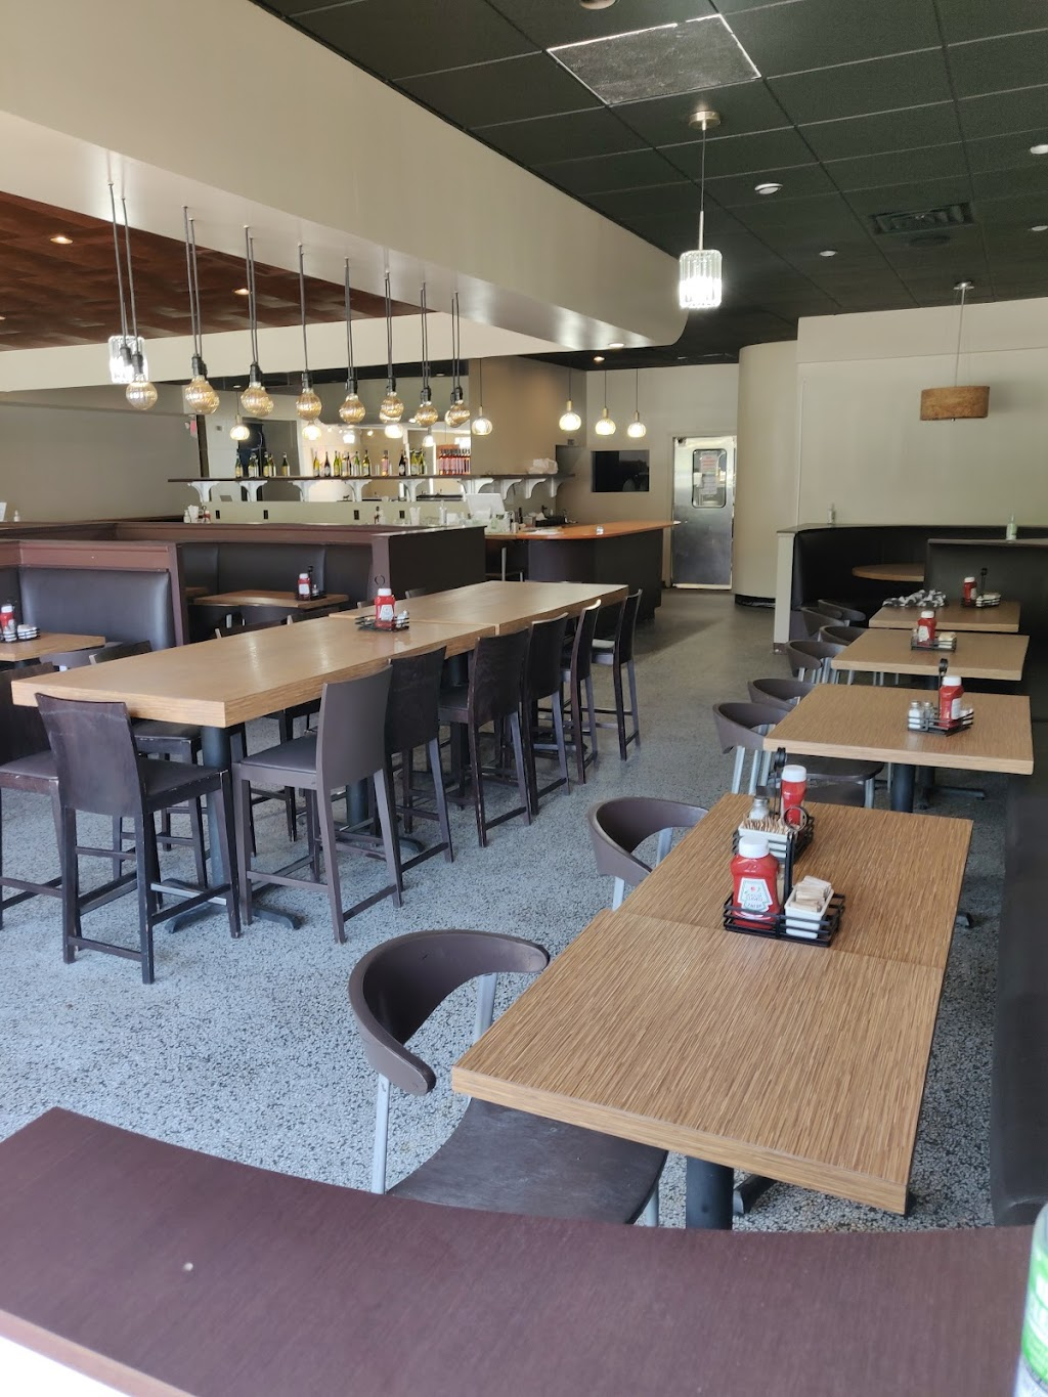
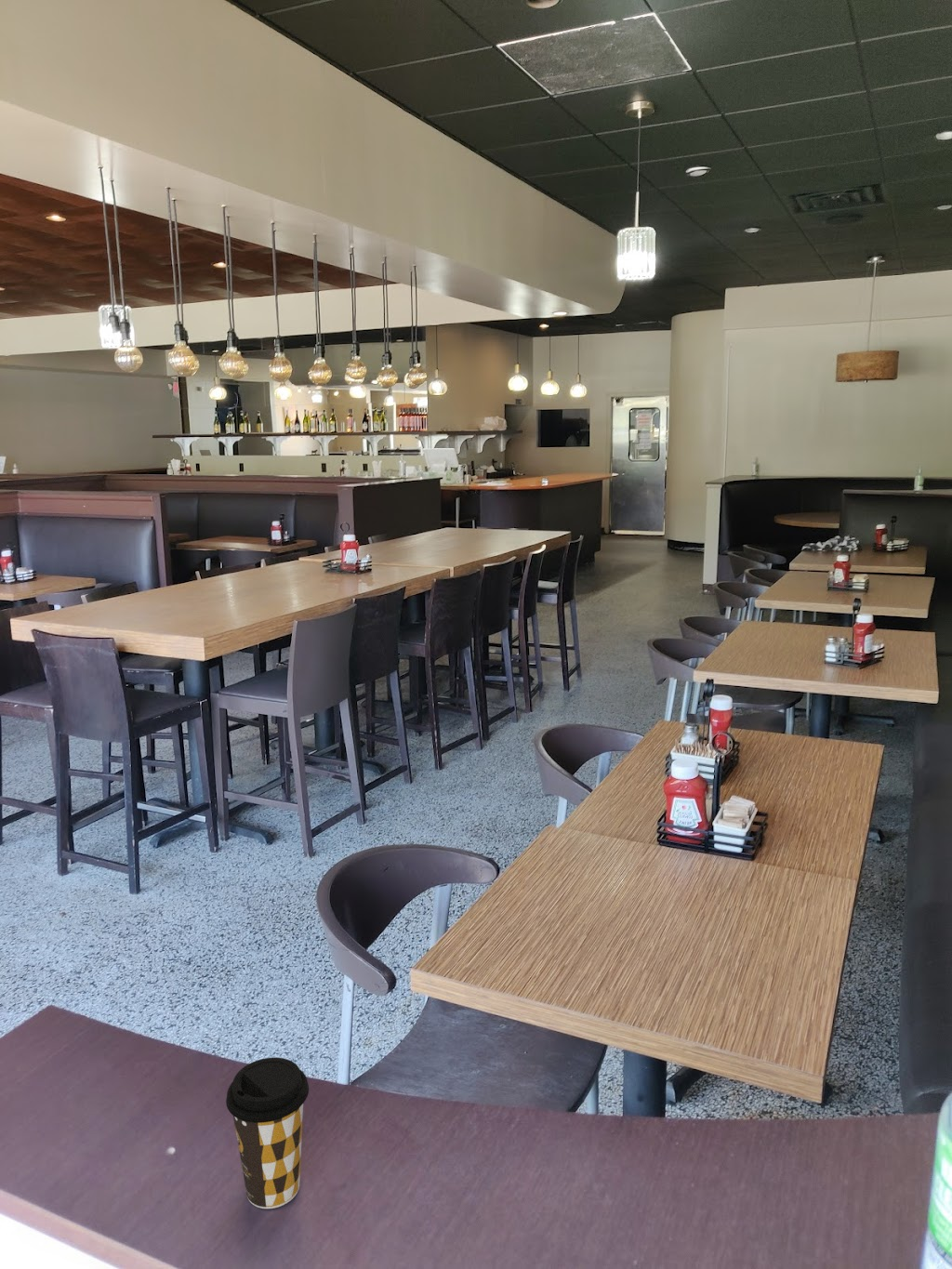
+ coffee cup (270, 1133)
